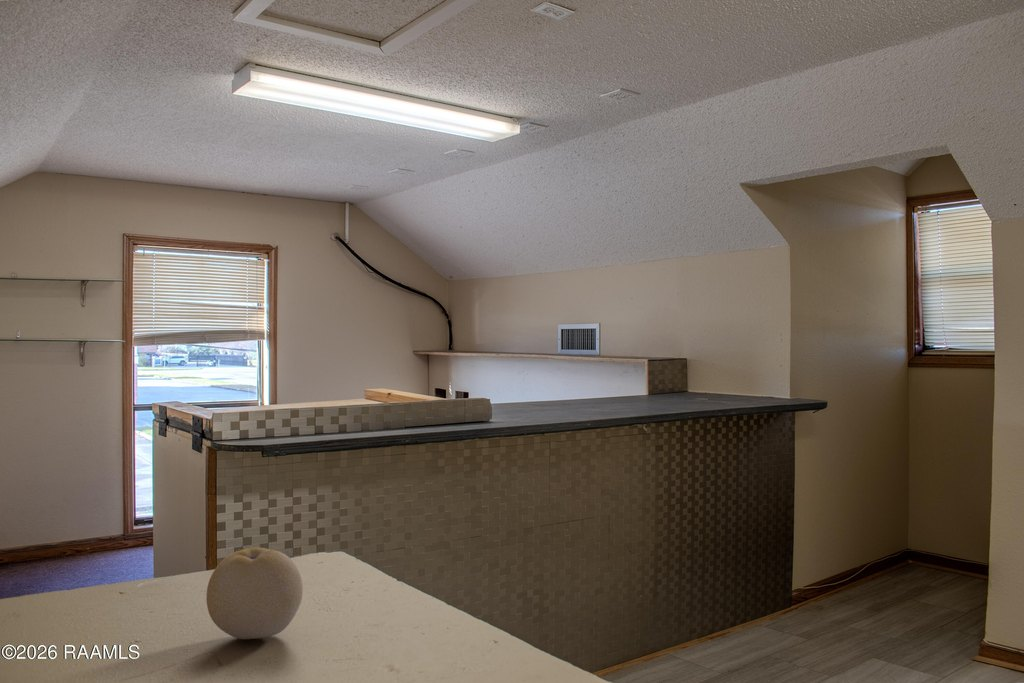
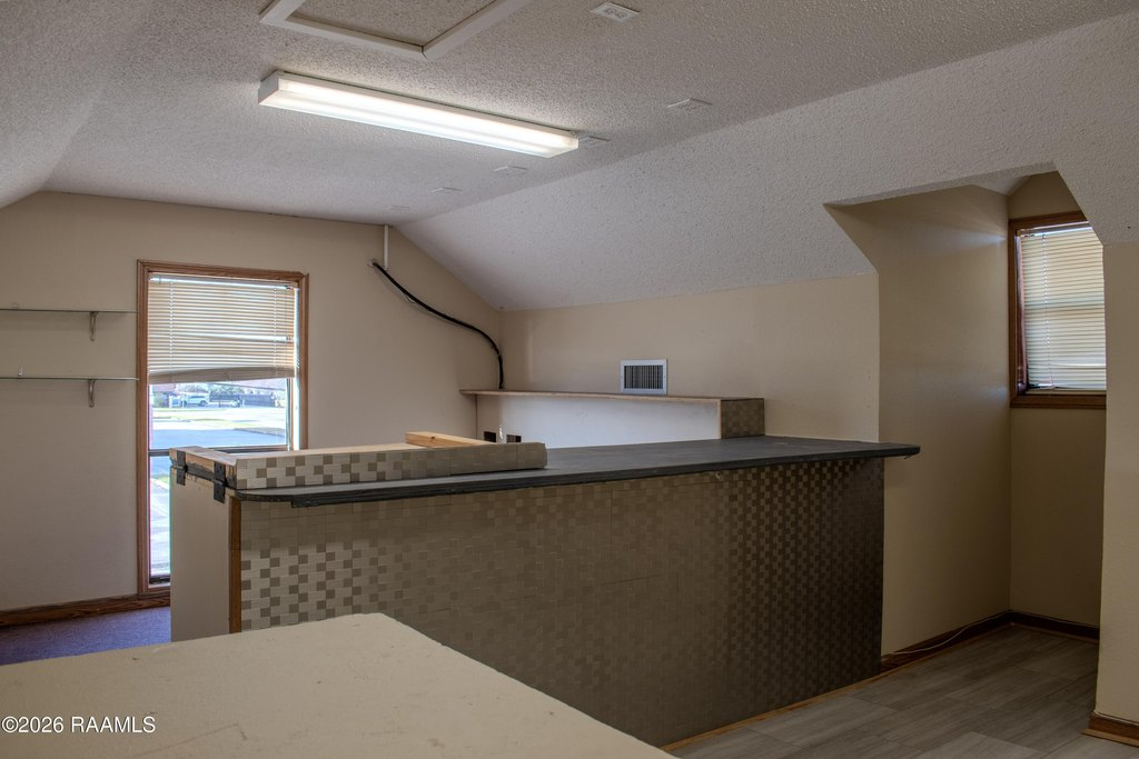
- fruit (255, 593)
